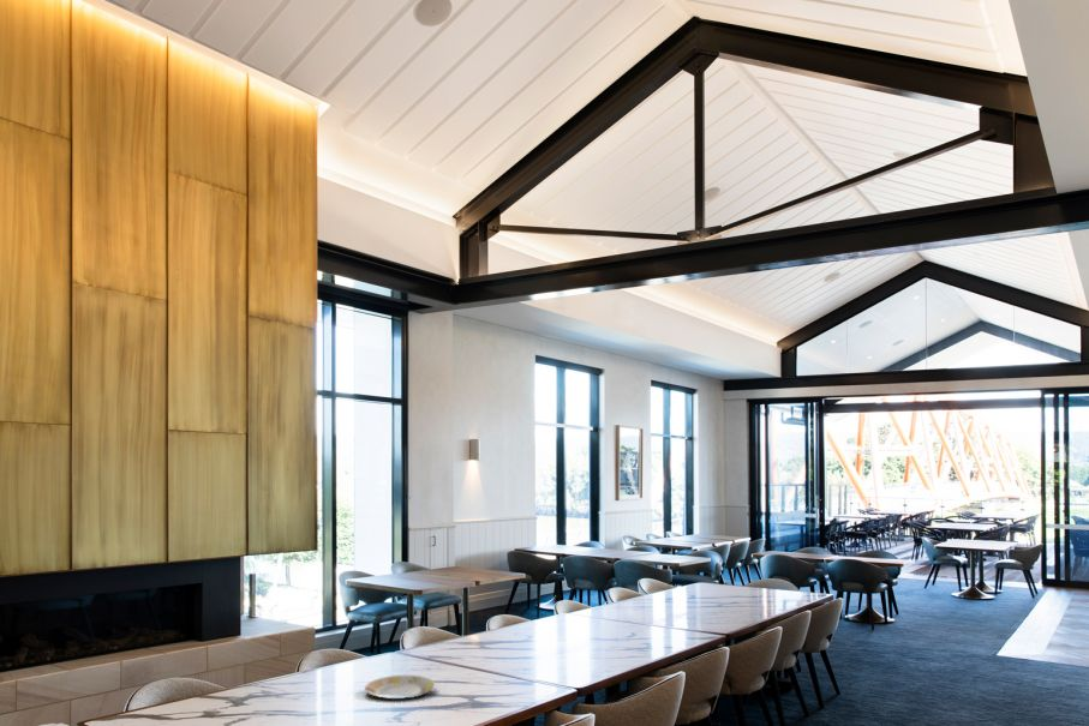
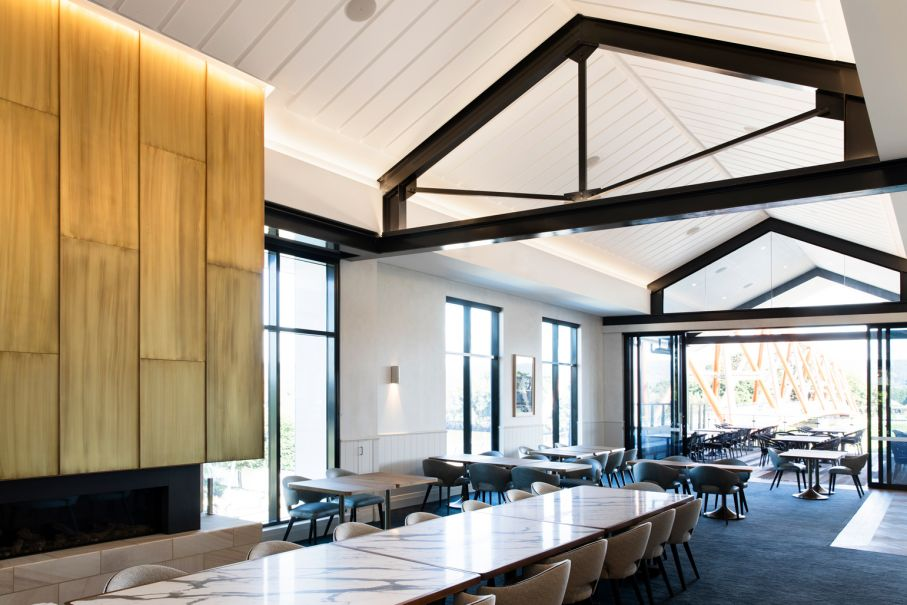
- plate (400, 688)
